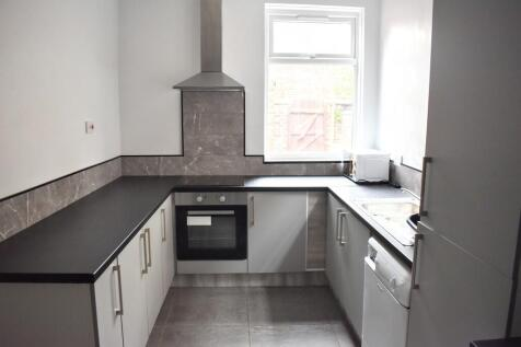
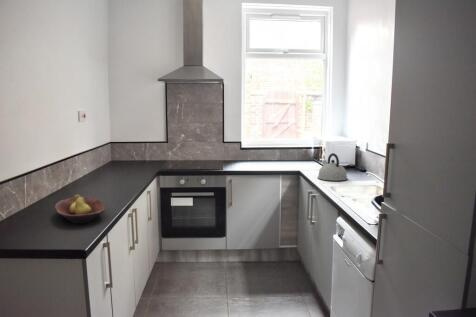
+ fruit bowl (79, 206)
+ kettle (332, 165)
